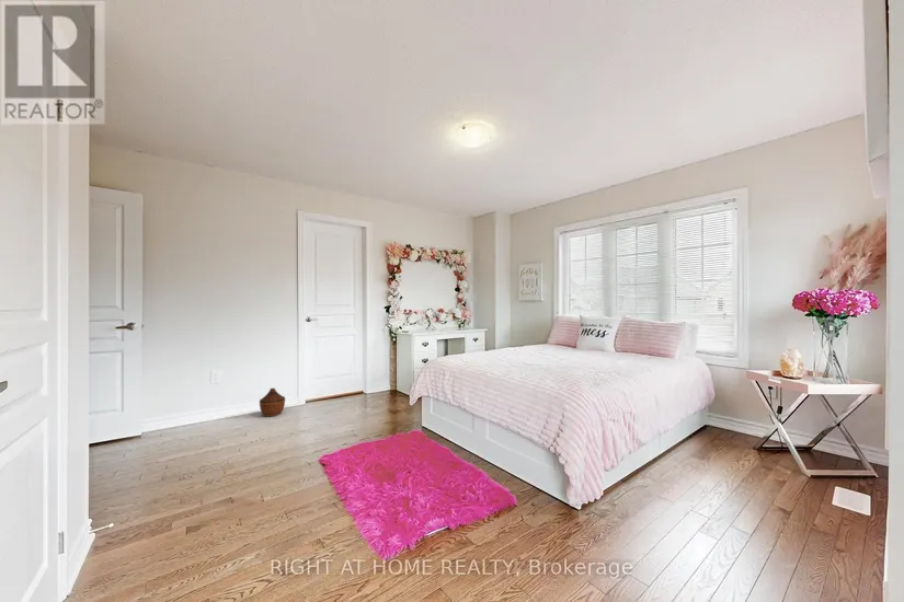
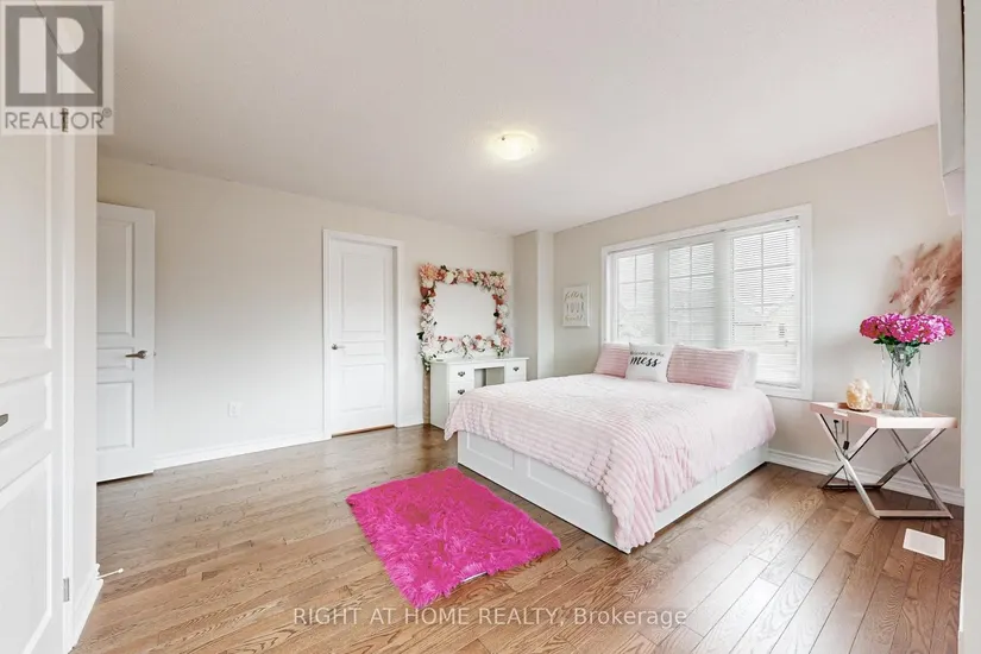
- woven basket (272, 401)
